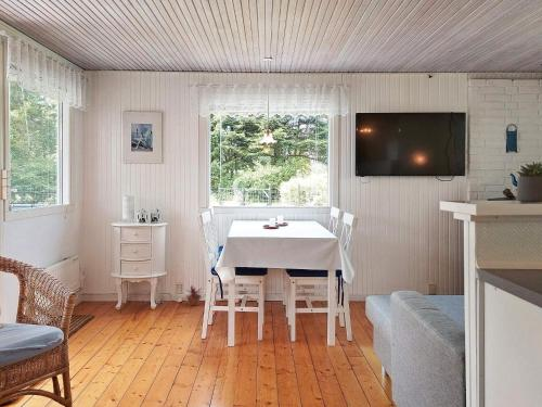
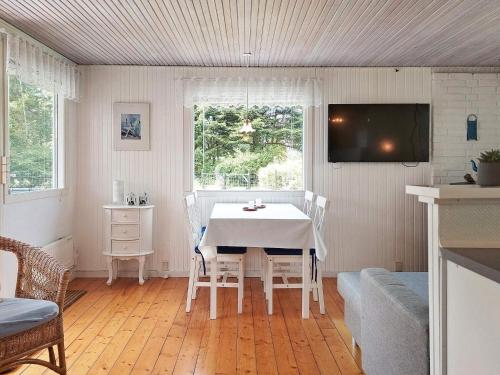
- potted plant (193, 293)
